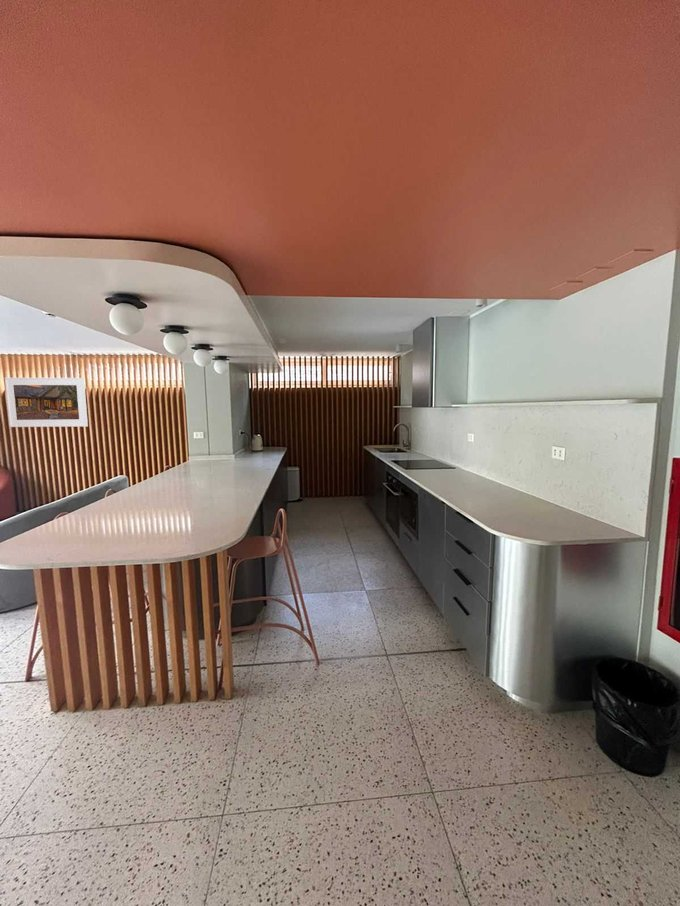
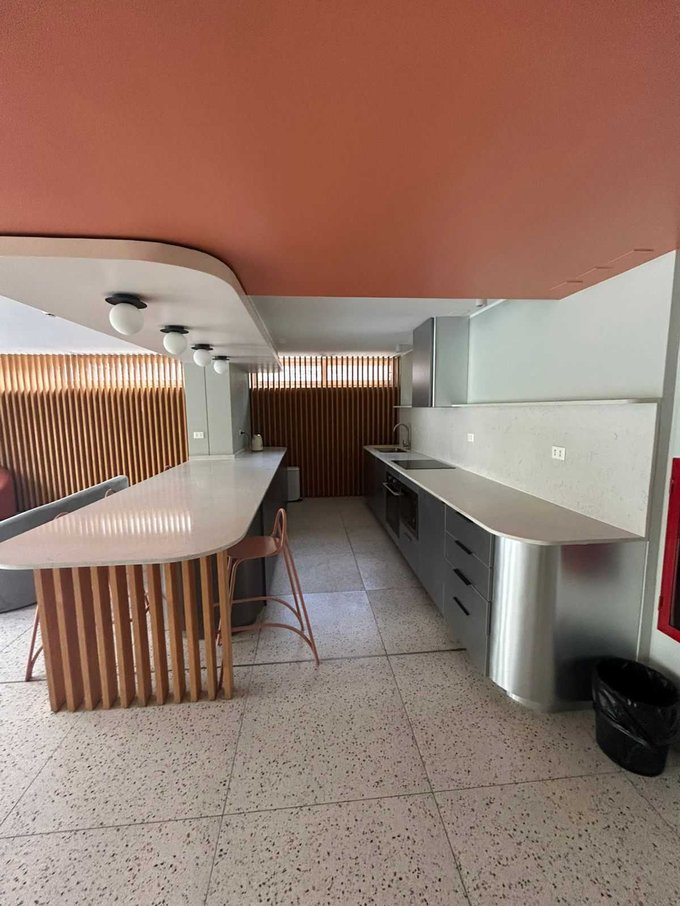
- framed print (47, 402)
